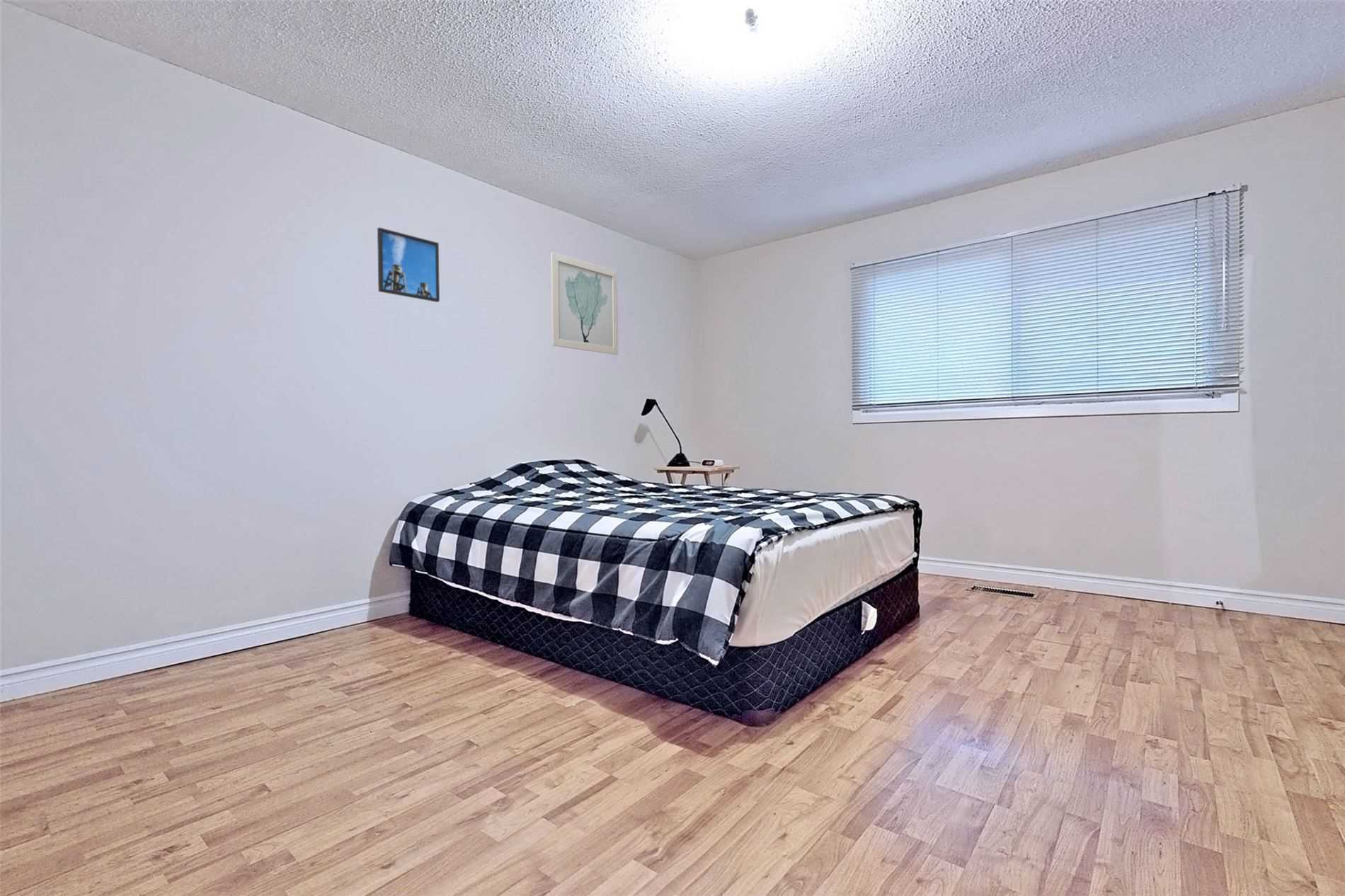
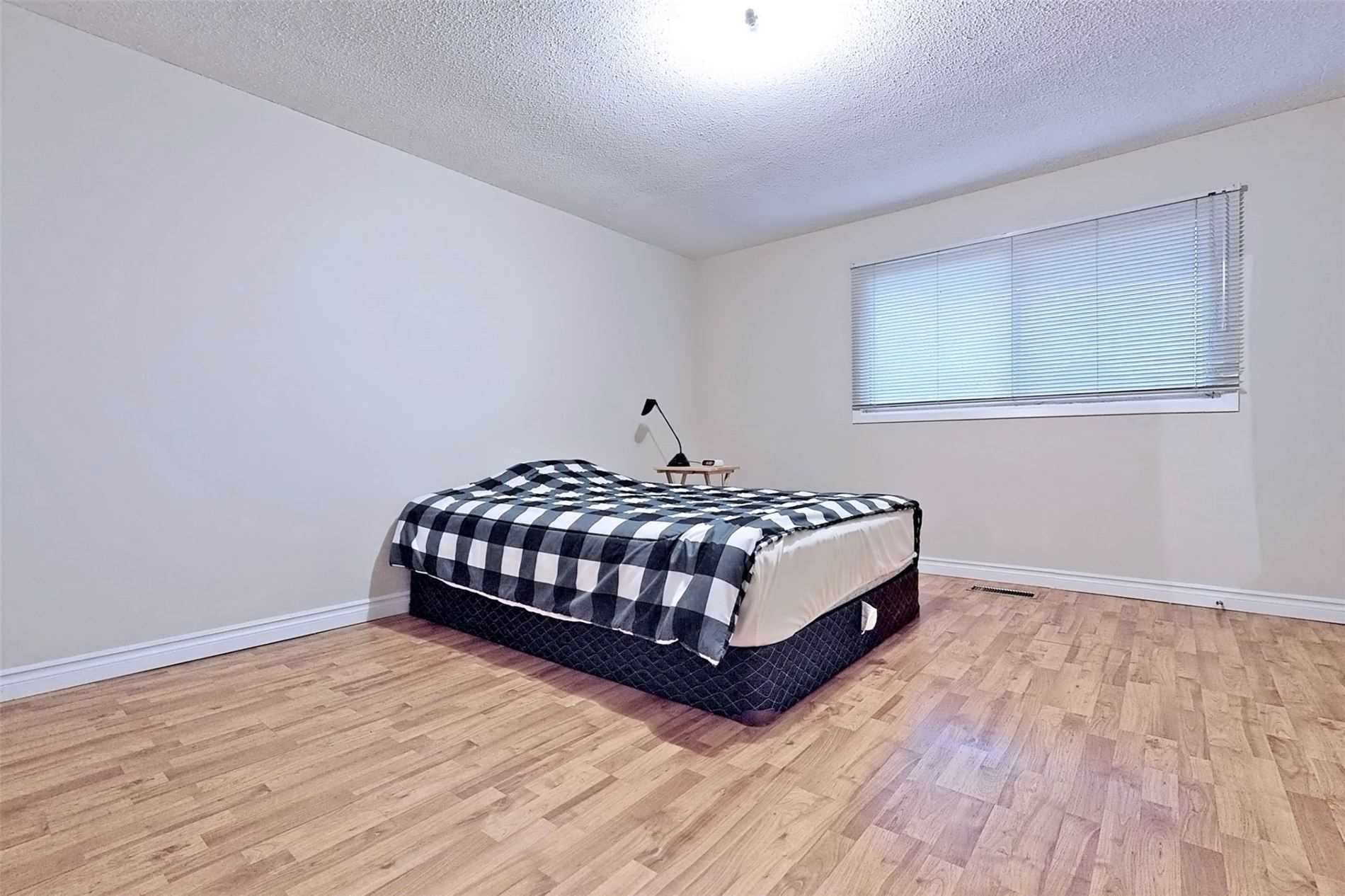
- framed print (409, 266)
- wall art (586, 306)
